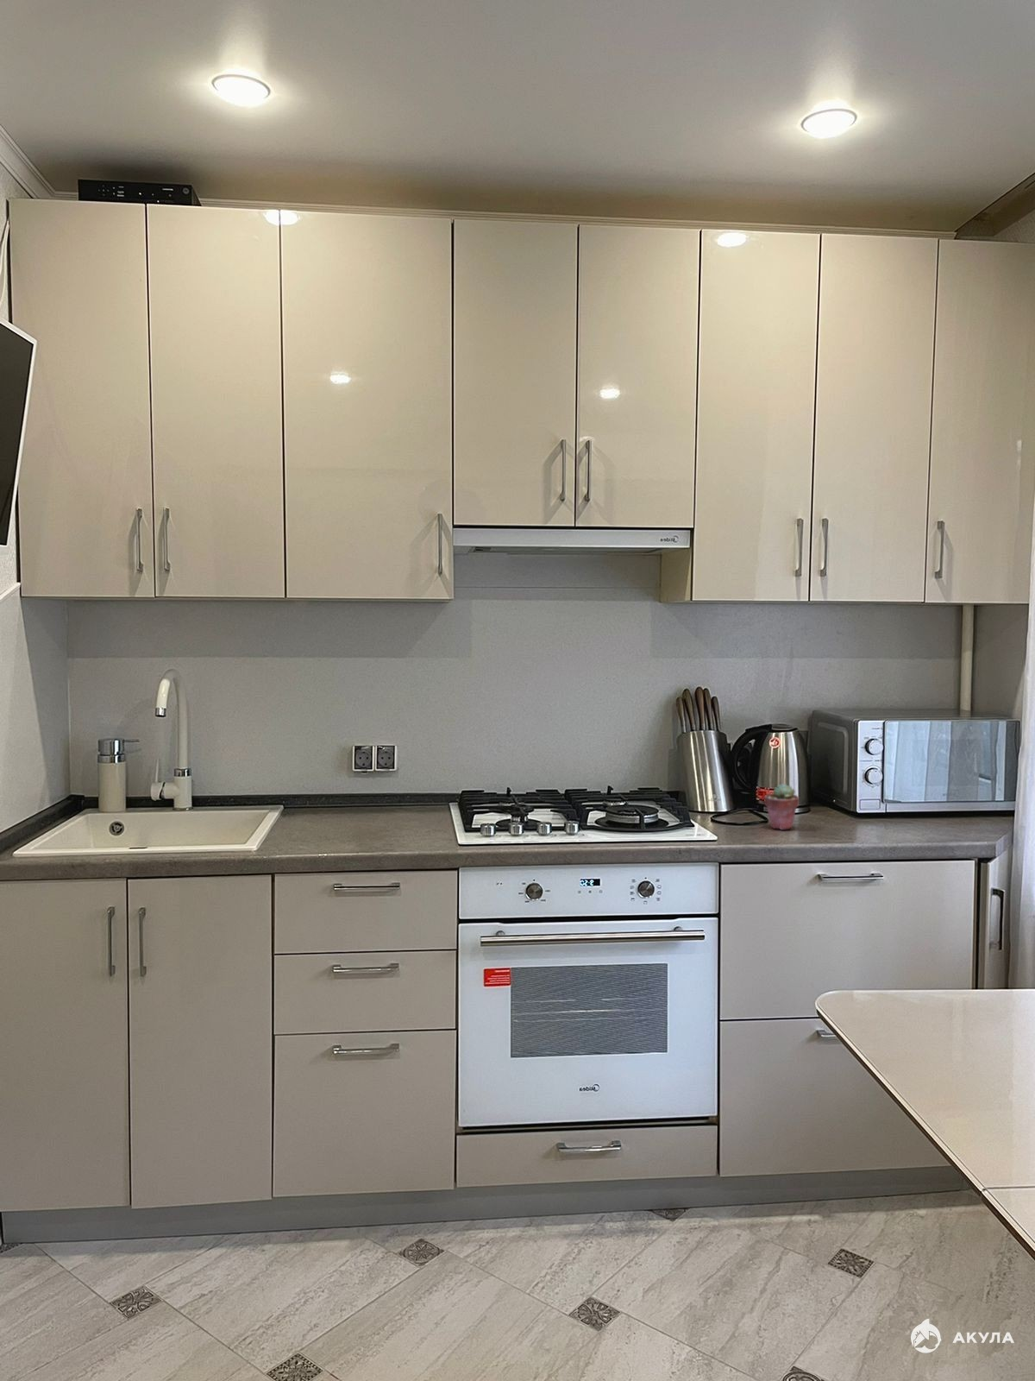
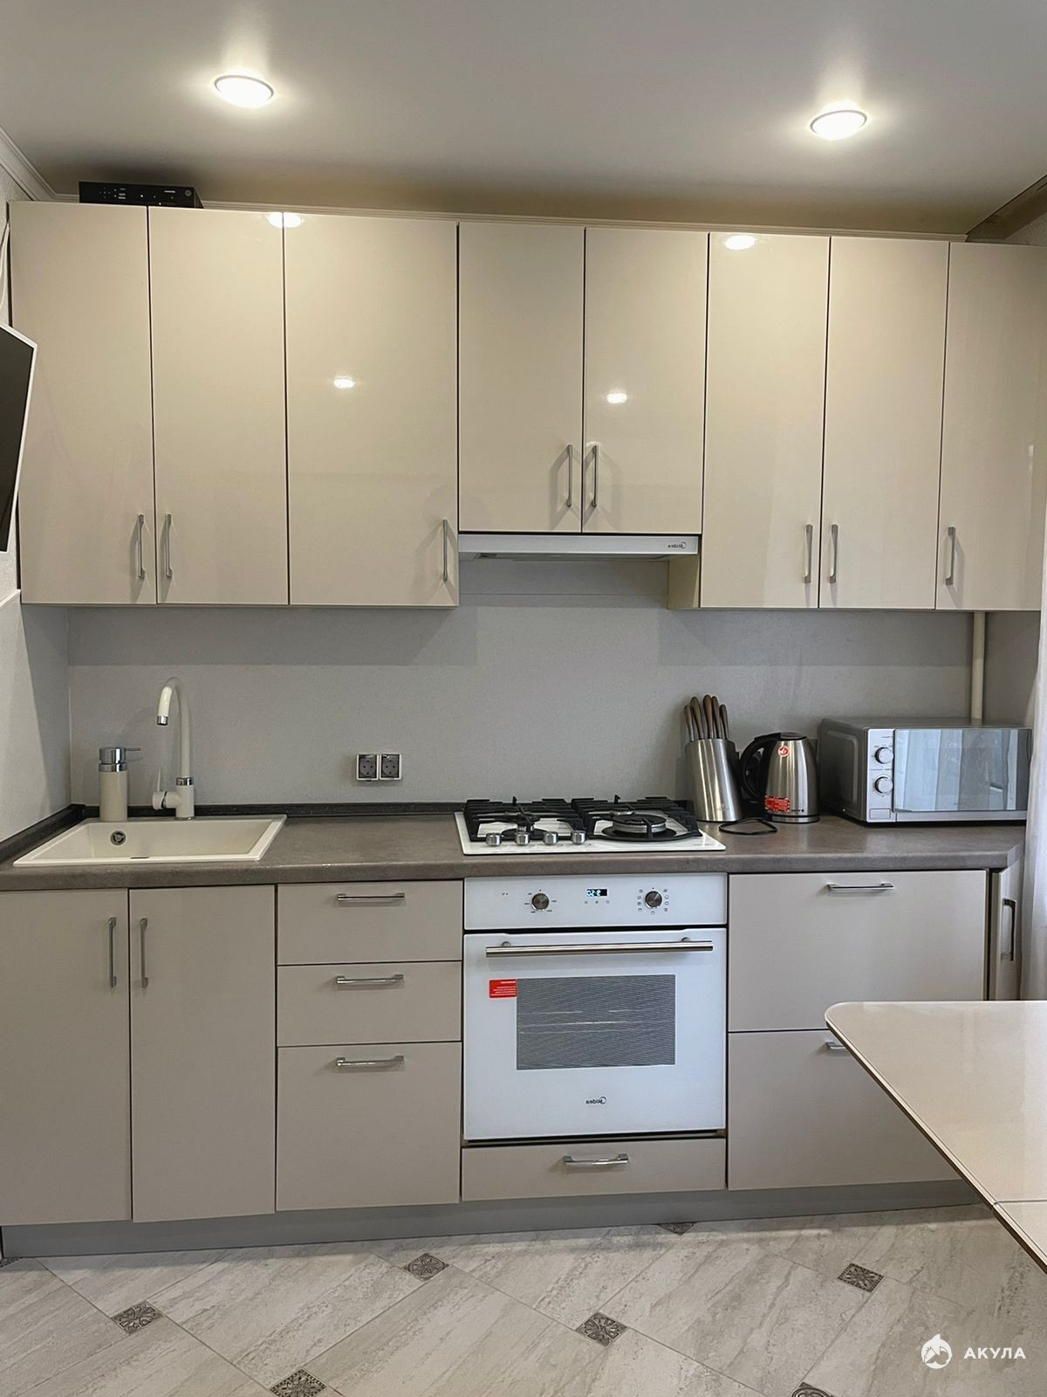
- potted succulent (782, 806)
